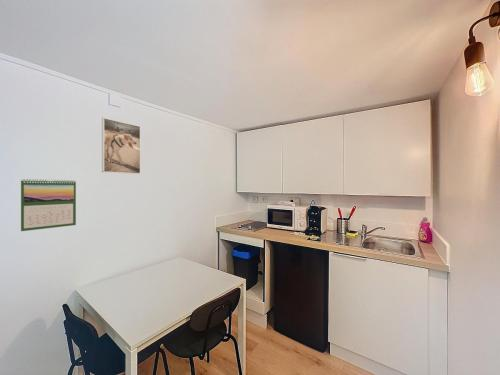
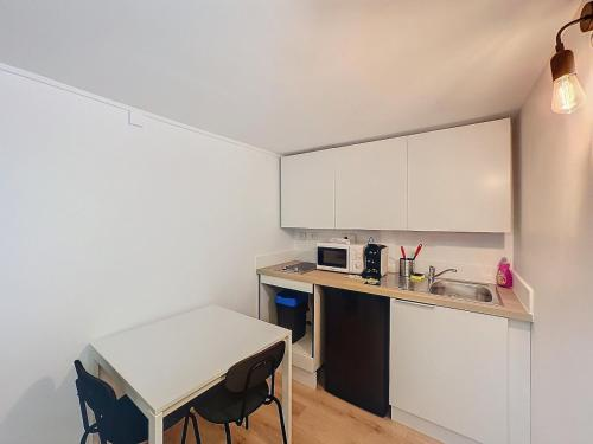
- calendar (50, 203)
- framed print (122, 147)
